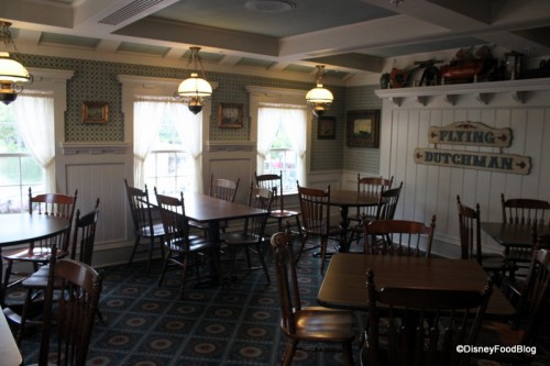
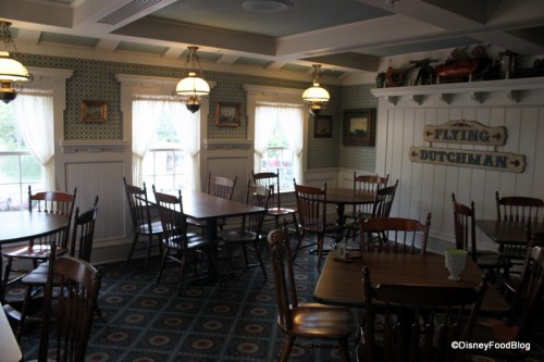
+ cup (455, 264)
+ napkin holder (345, 248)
